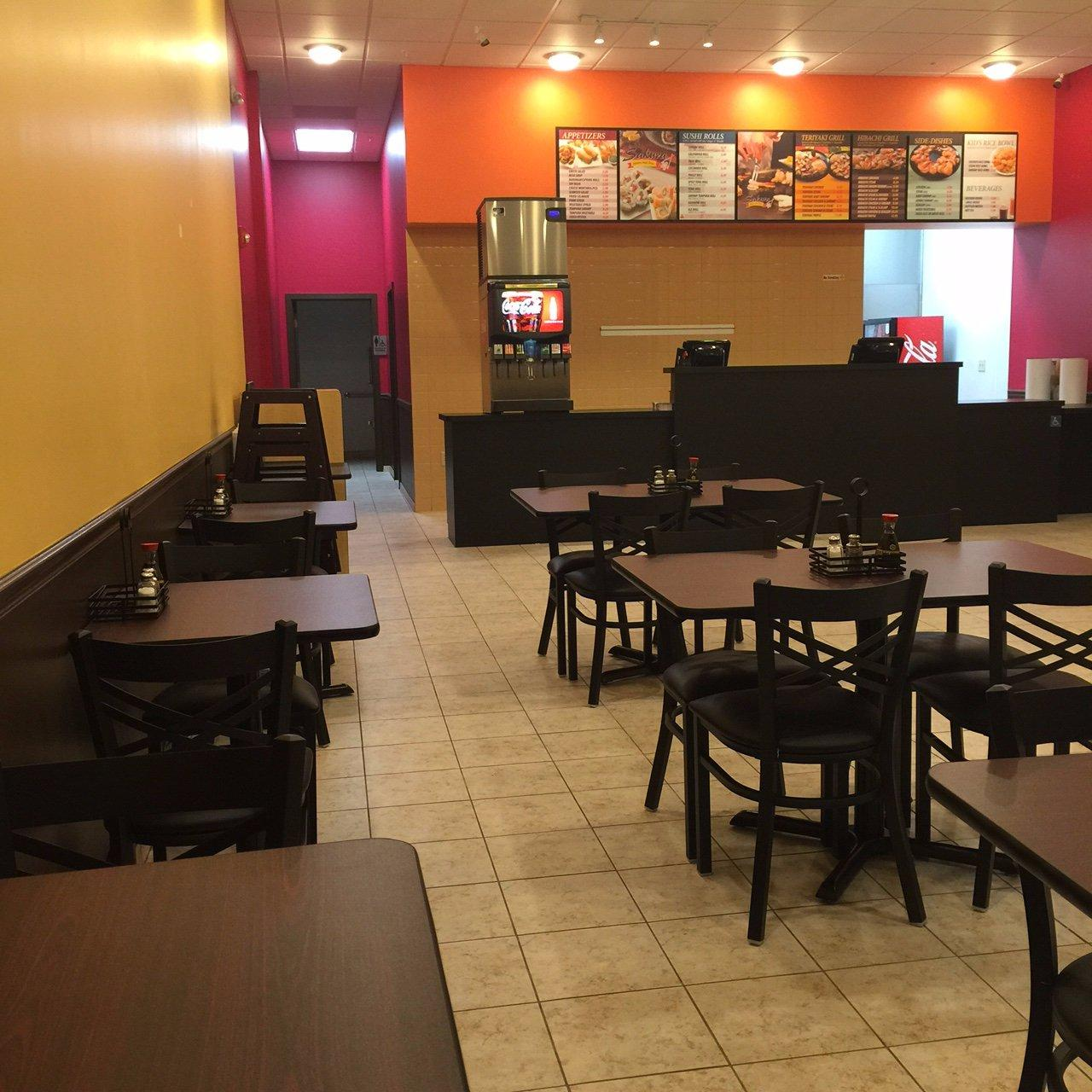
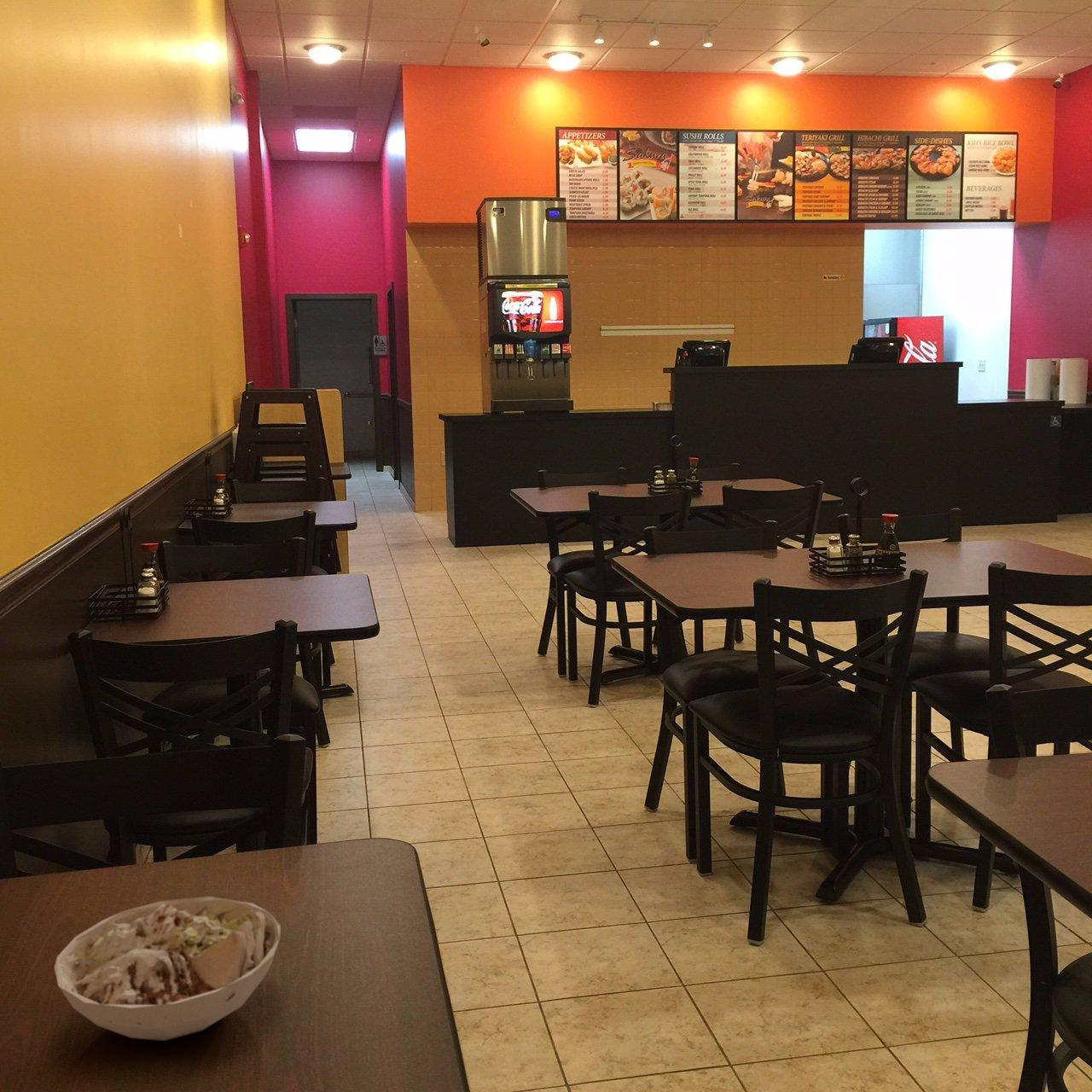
+ bowl (172, 969)
